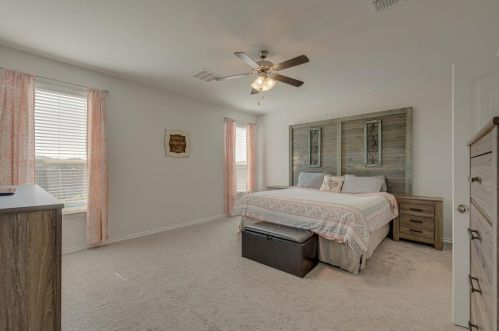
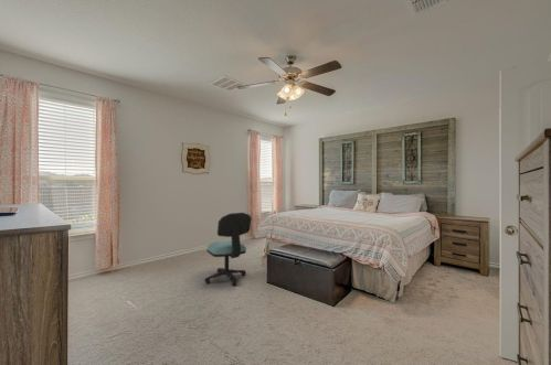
+ office chair (226, 245)
